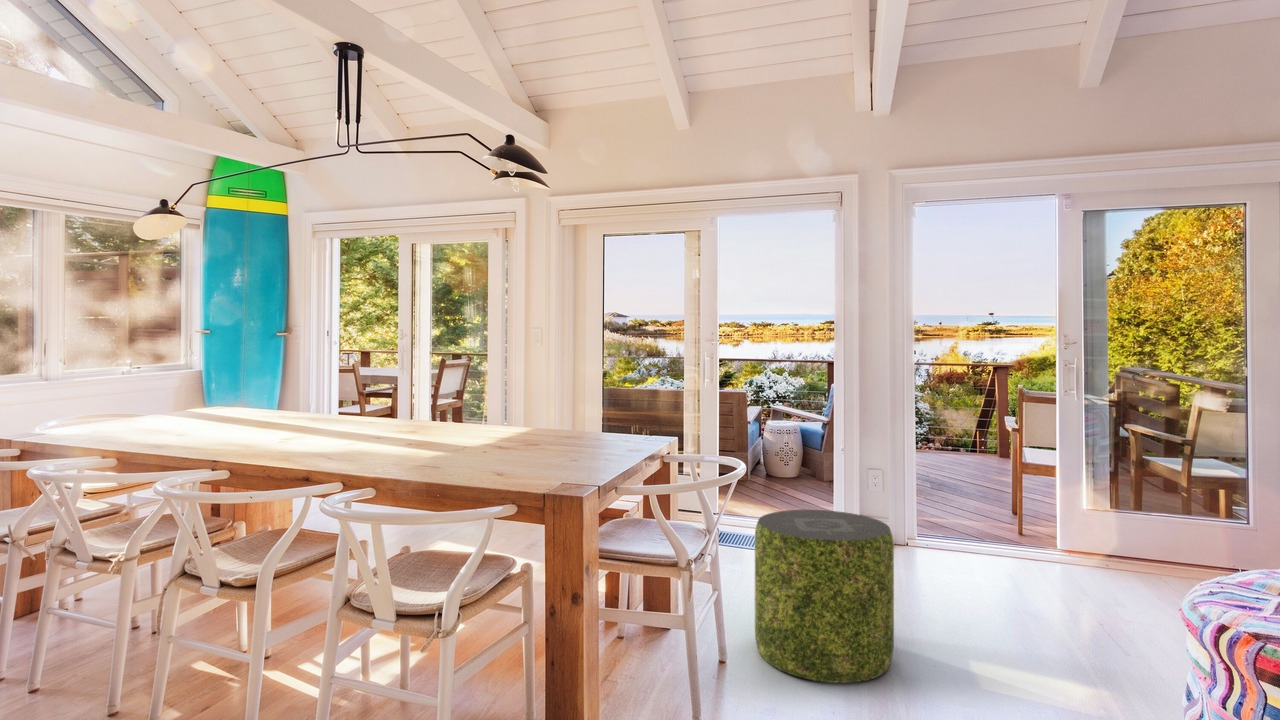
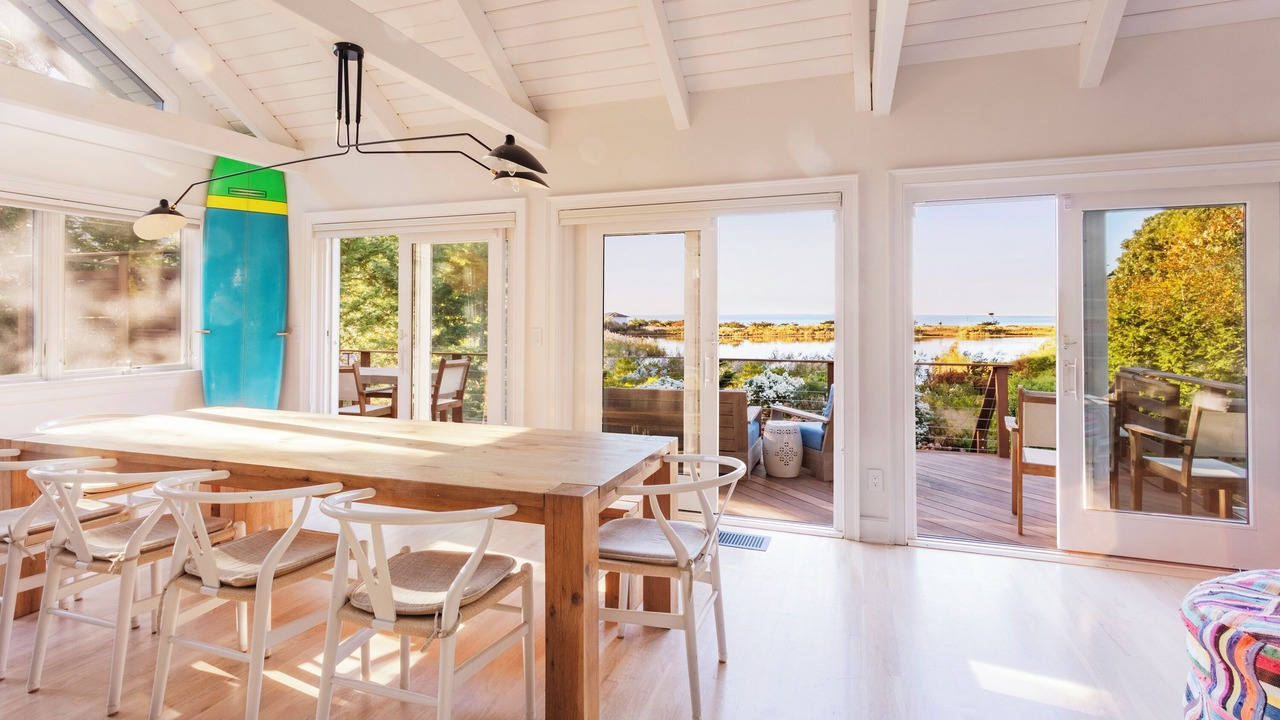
- pouf (822, 588)
